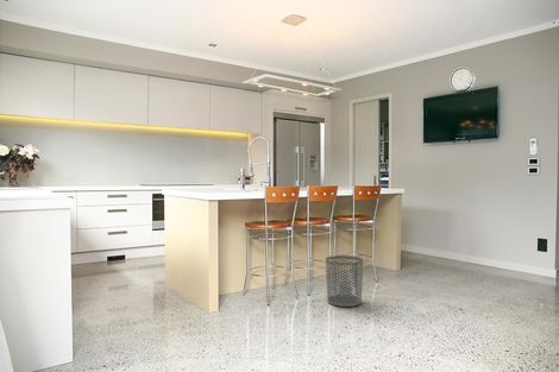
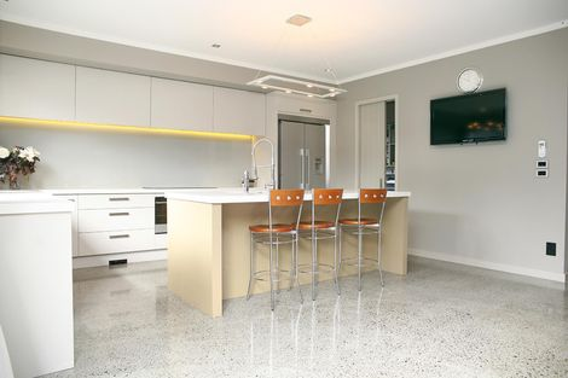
- waste bin (344, 280)
